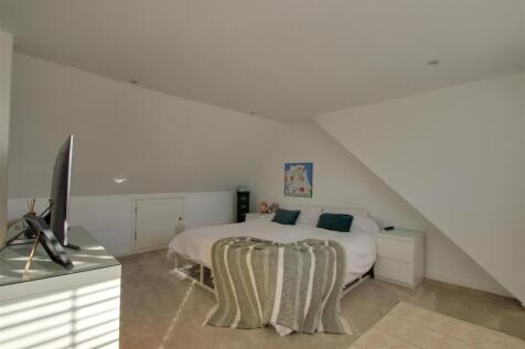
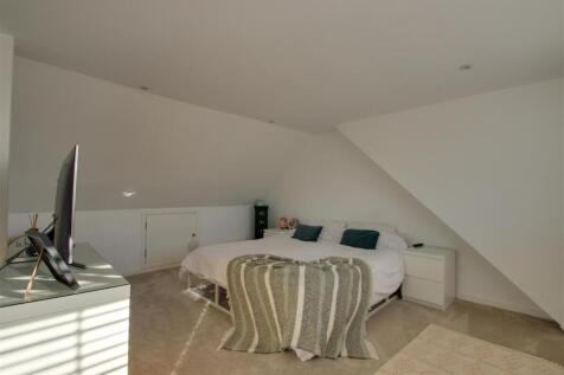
- wall art (298, 179)
